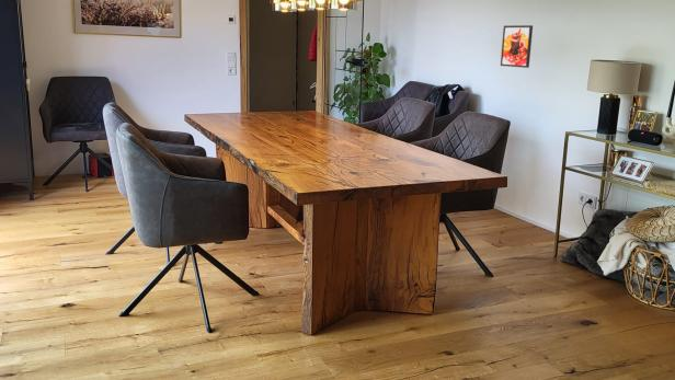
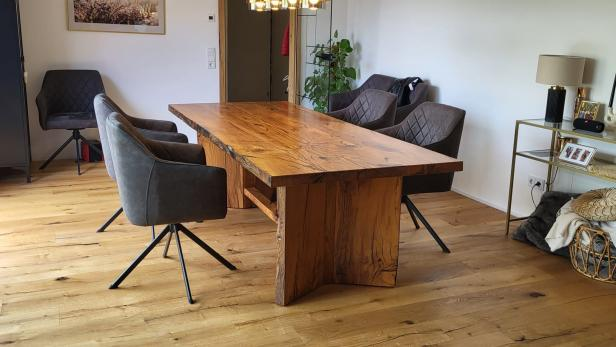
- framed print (515, 46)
